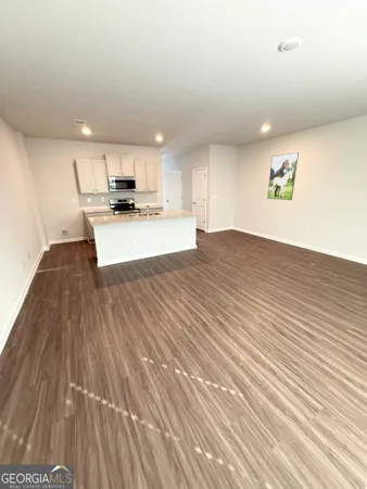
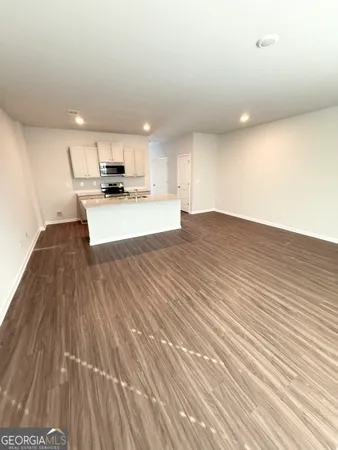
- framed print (281, 177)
